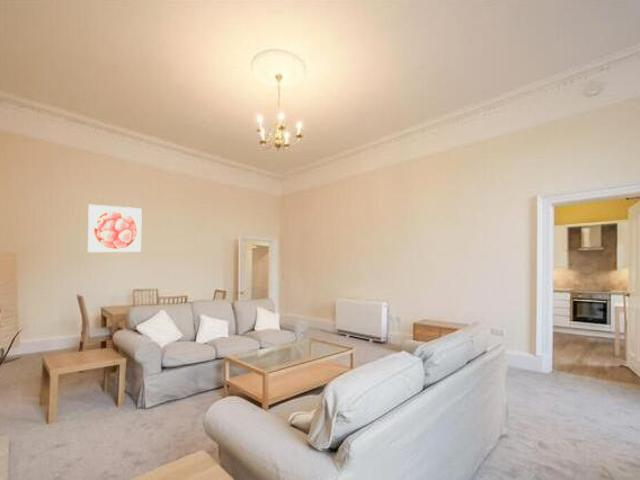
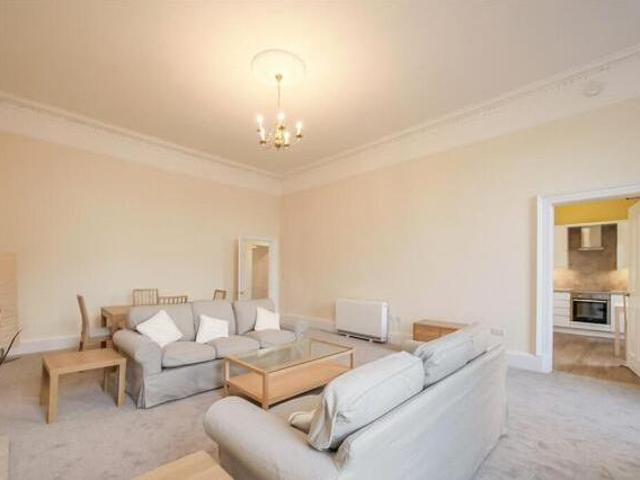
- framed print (116, 229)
